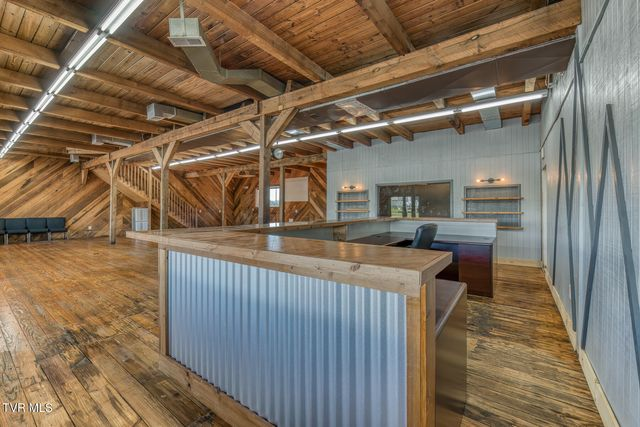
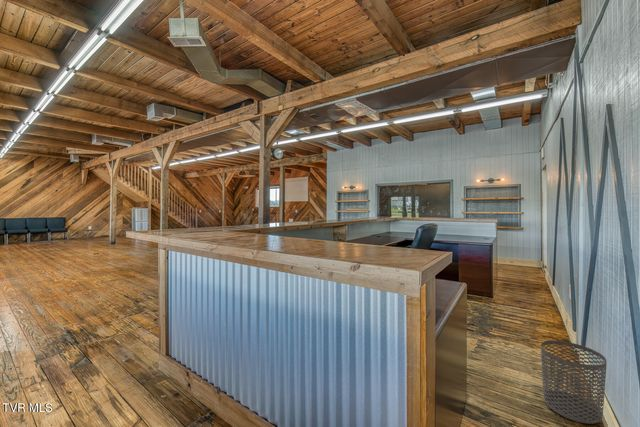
+ waste bin (571, 380)
